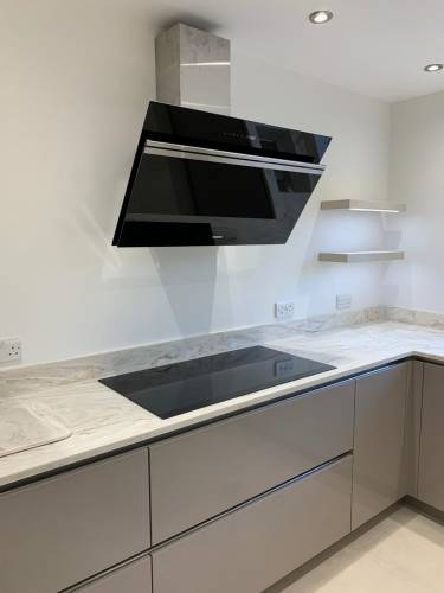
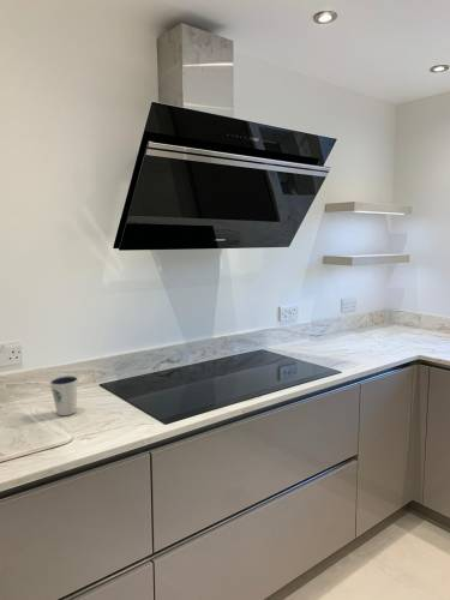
+ dixie cup (64, 396)
